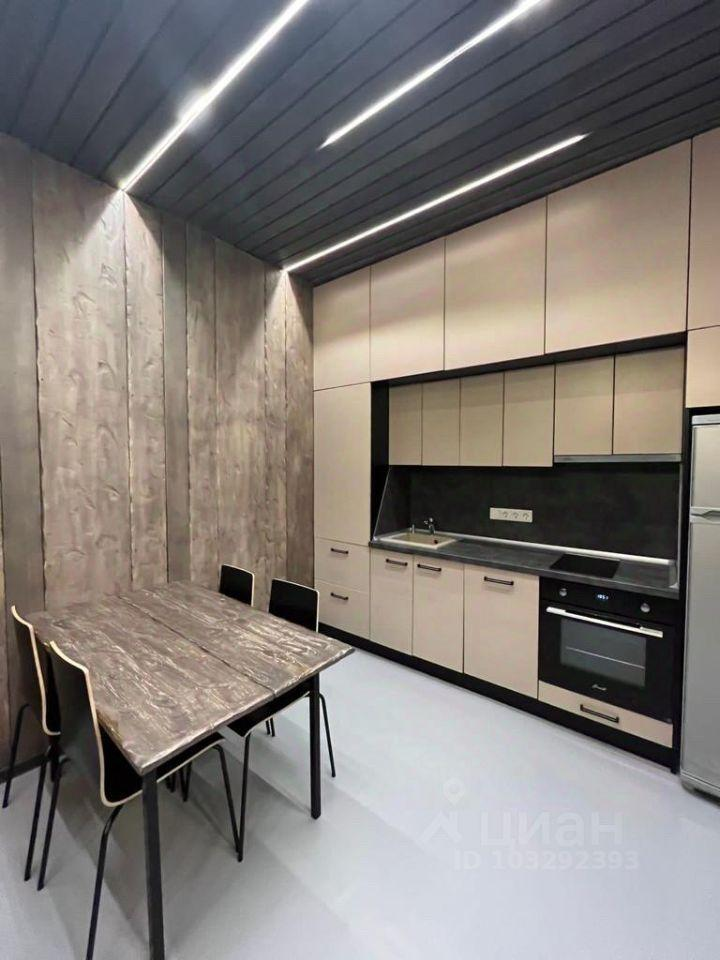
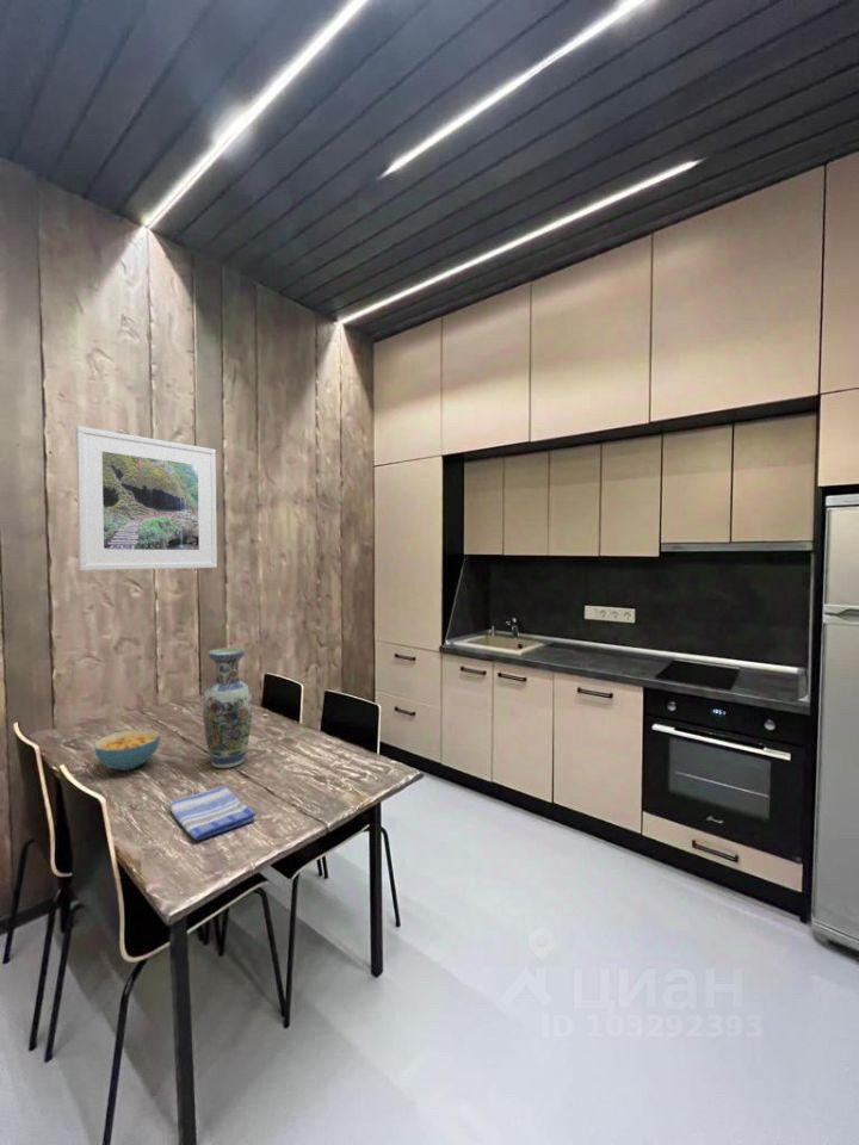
+ dish towel (211, 810)
+ vase (227, 706)
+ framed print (153, 503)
+ cereal bowl (128, 753)
